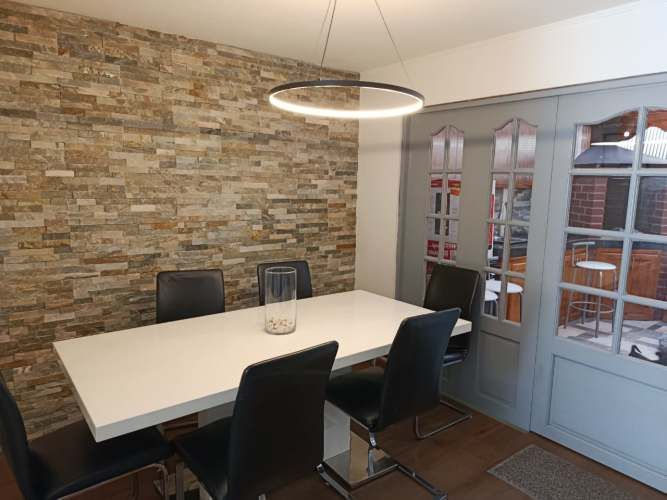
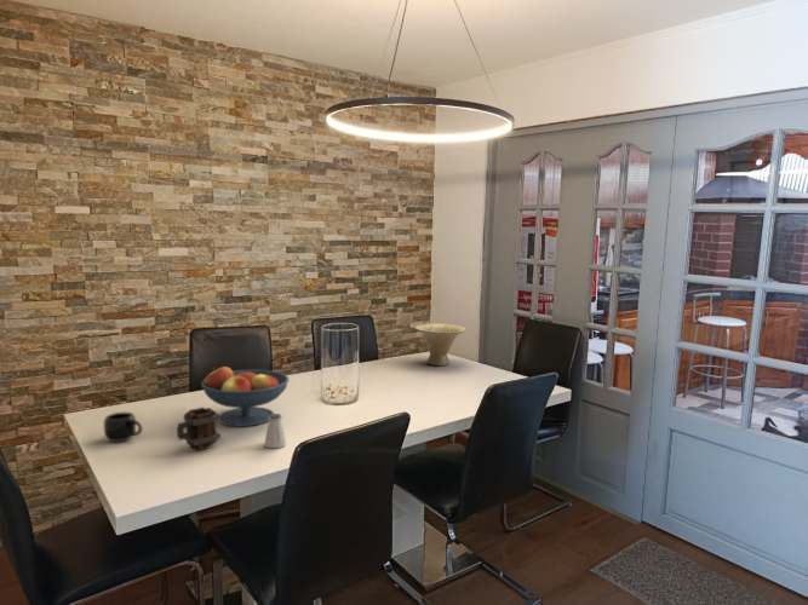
+ fruit bowl (246, 392)
+ saltshaker (275, 430)
+ bowl (439, 345)
+ mug (121, 427)
+ mug (197, 430)
